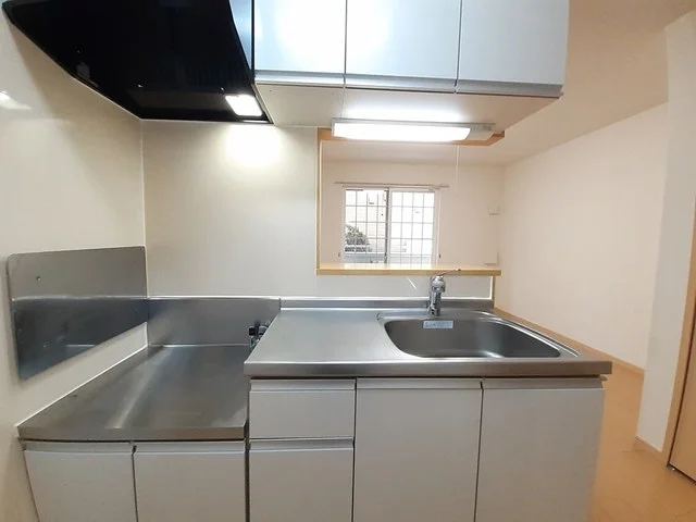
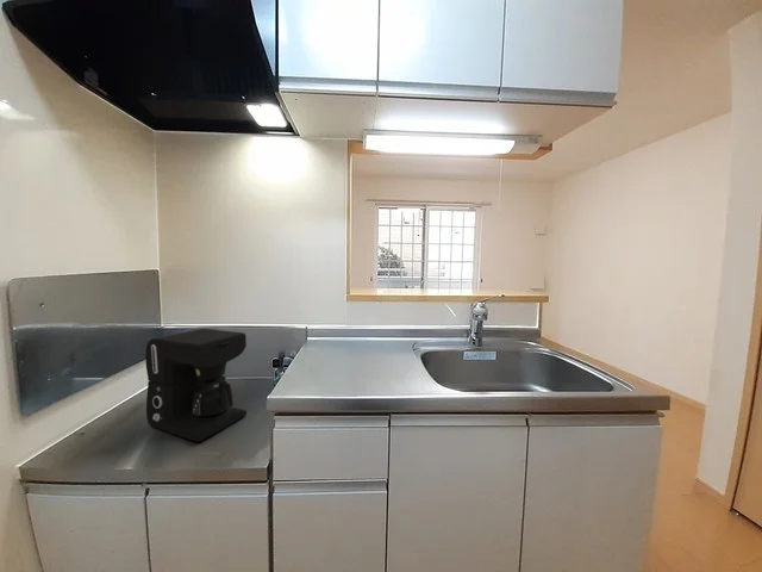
+ coffee maker (199, 378)
